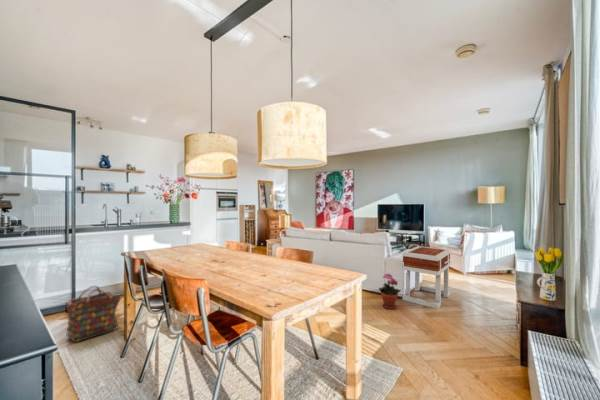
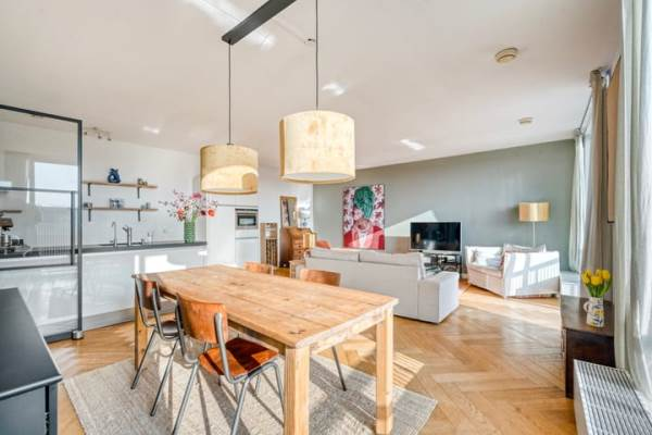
- potted plant (389, 290)
- backpack (94, 309)
- side table (428, 273)
